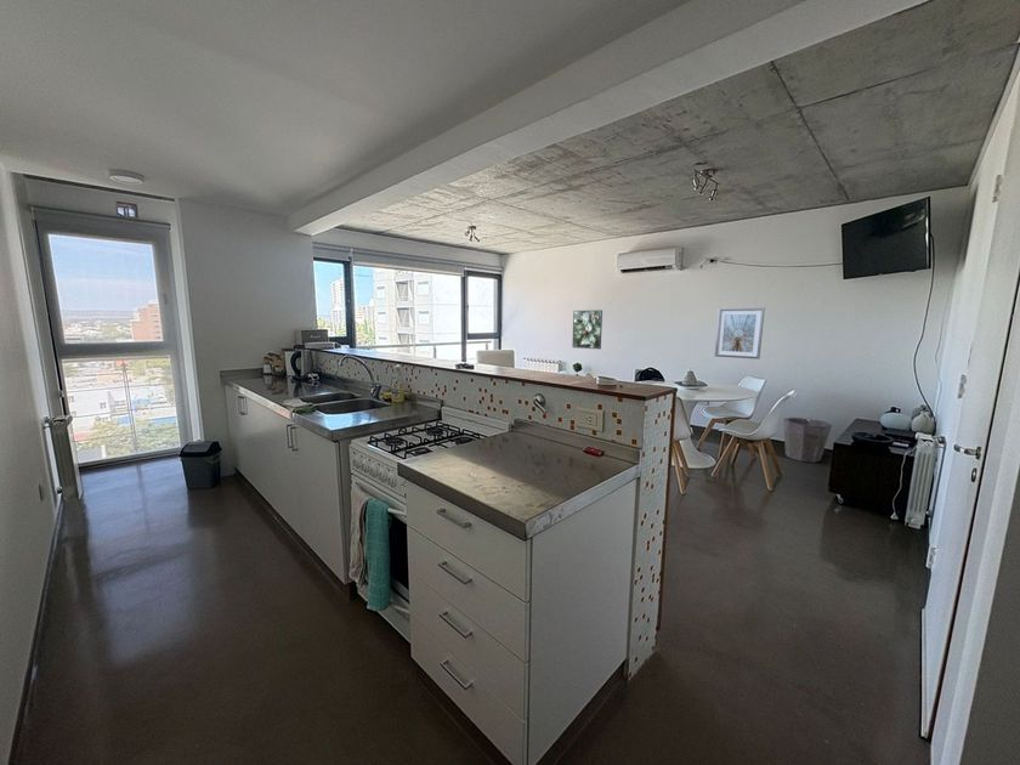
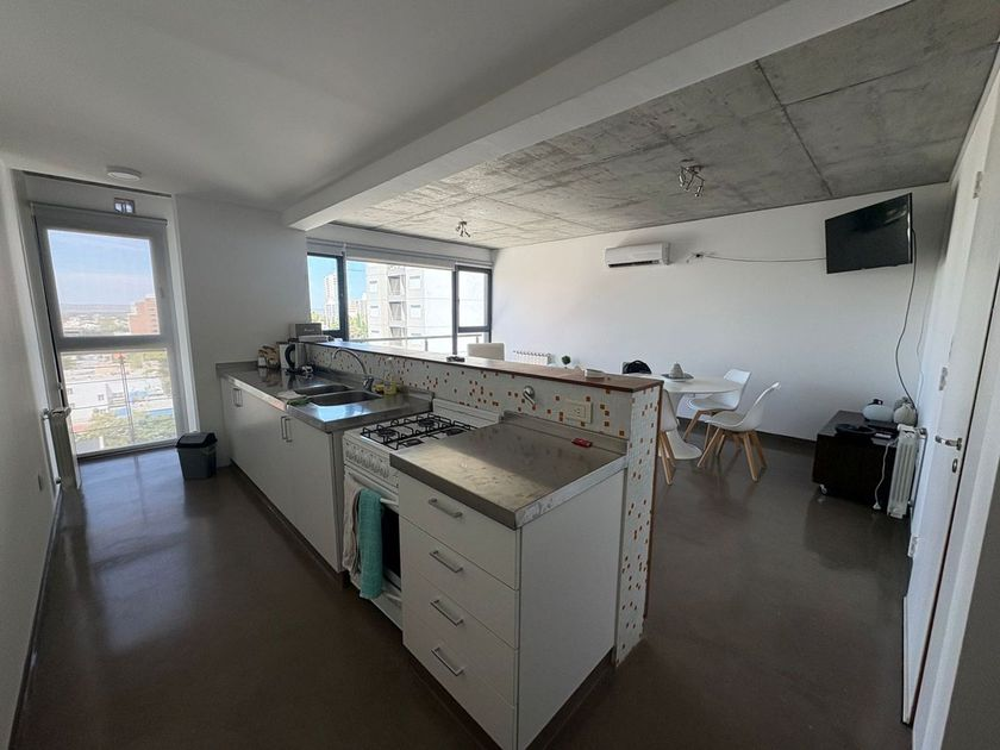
- waste bin (804, 440)
- picture frame (738, 333)
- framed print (586, 329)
